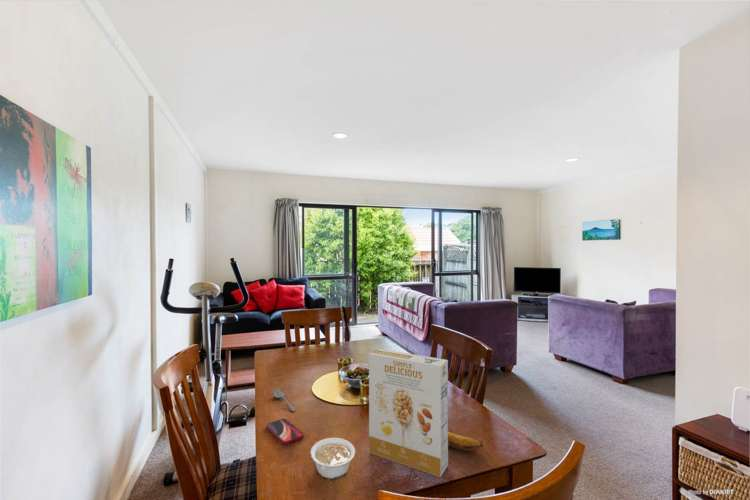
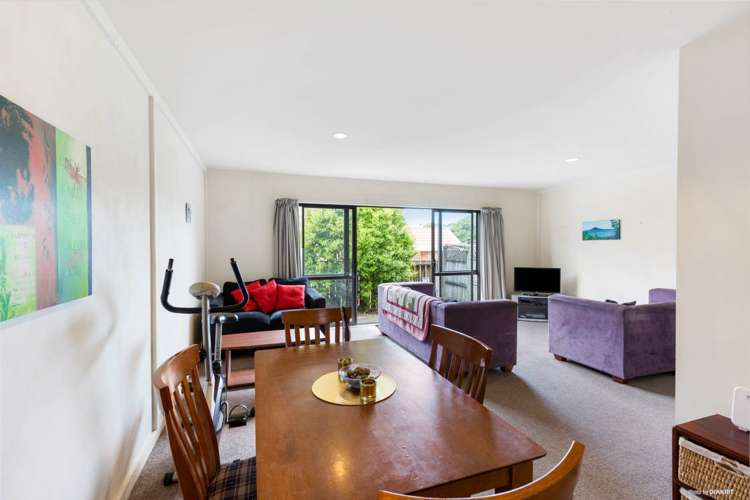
- cereal box (407, 407)
- legume (333, 458)
- banana (451, 433)
- smartphone (284, 430)
- spoon (284, 399)
